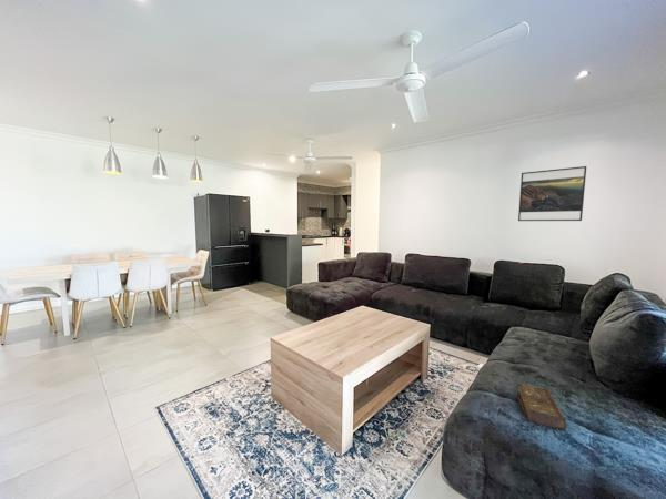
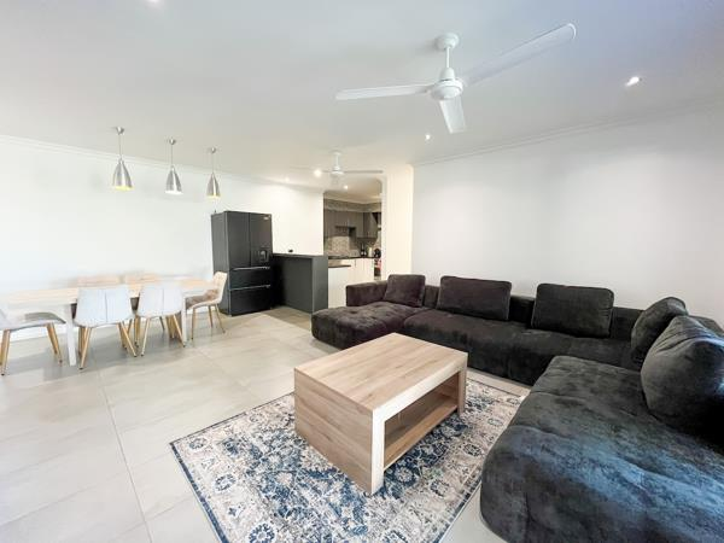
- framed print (549, 195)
- book (538, 404)
